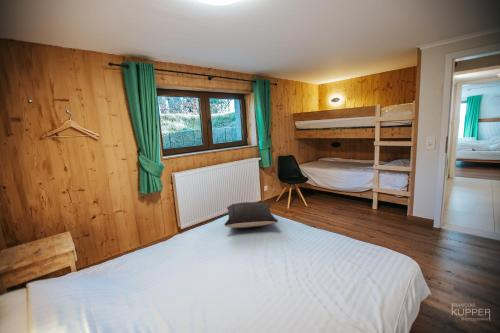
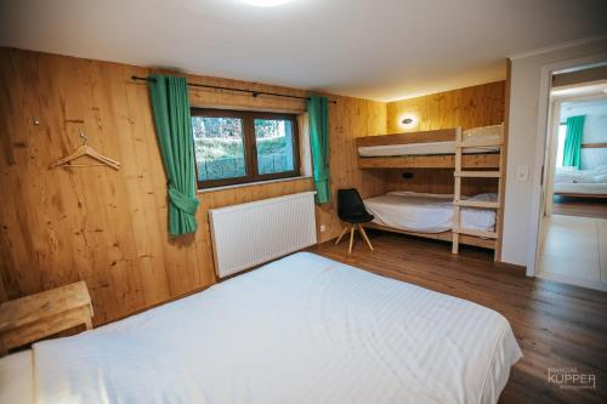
- pillow (250, 214)
